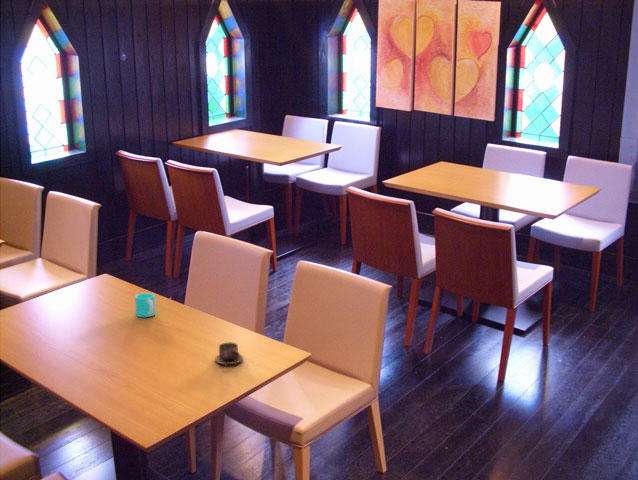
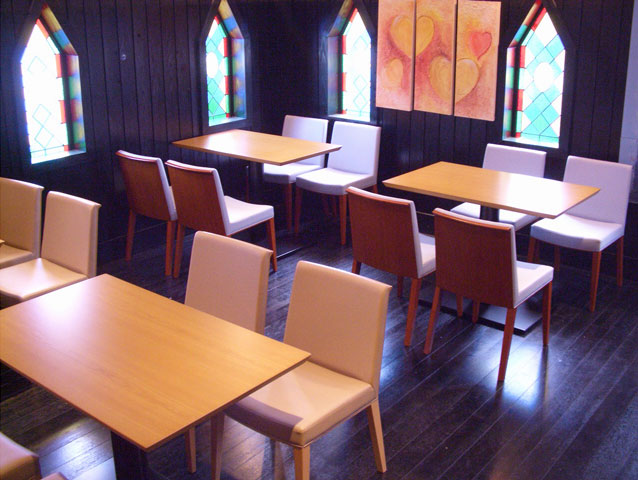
- cup (146, 305)
- cup (229, 353)
